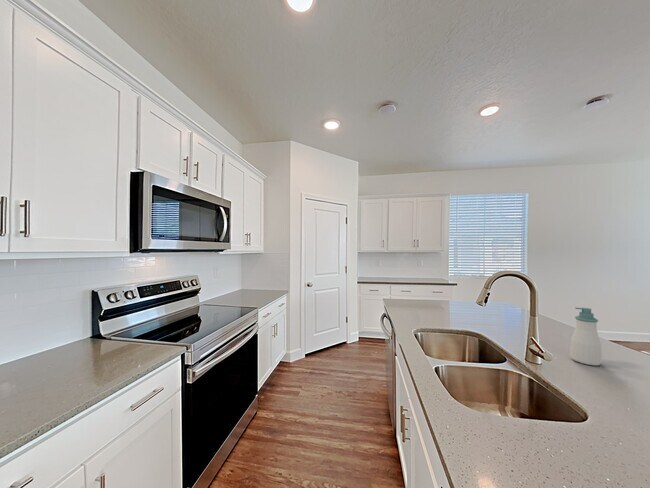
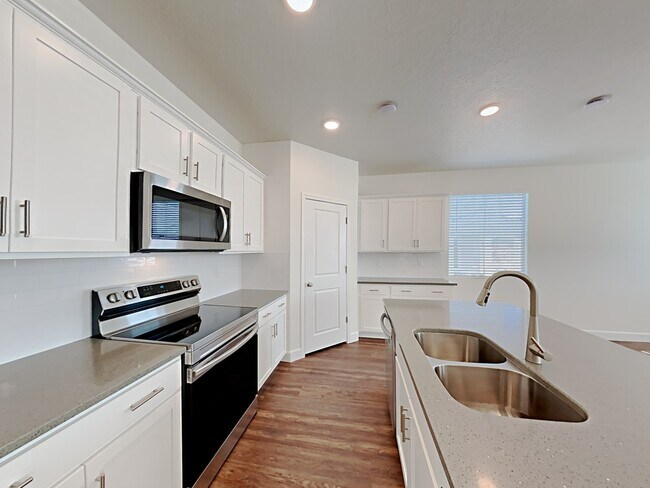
- soap bottle (586, 334)
